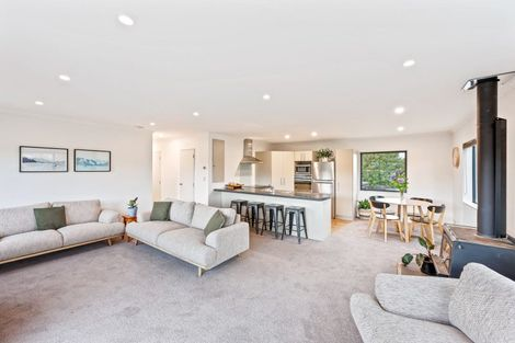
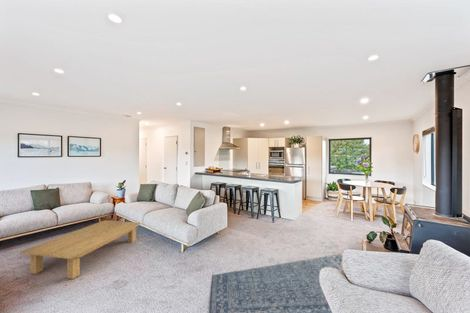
+ coffee table (91, 244)
+ rug (290, 278)
